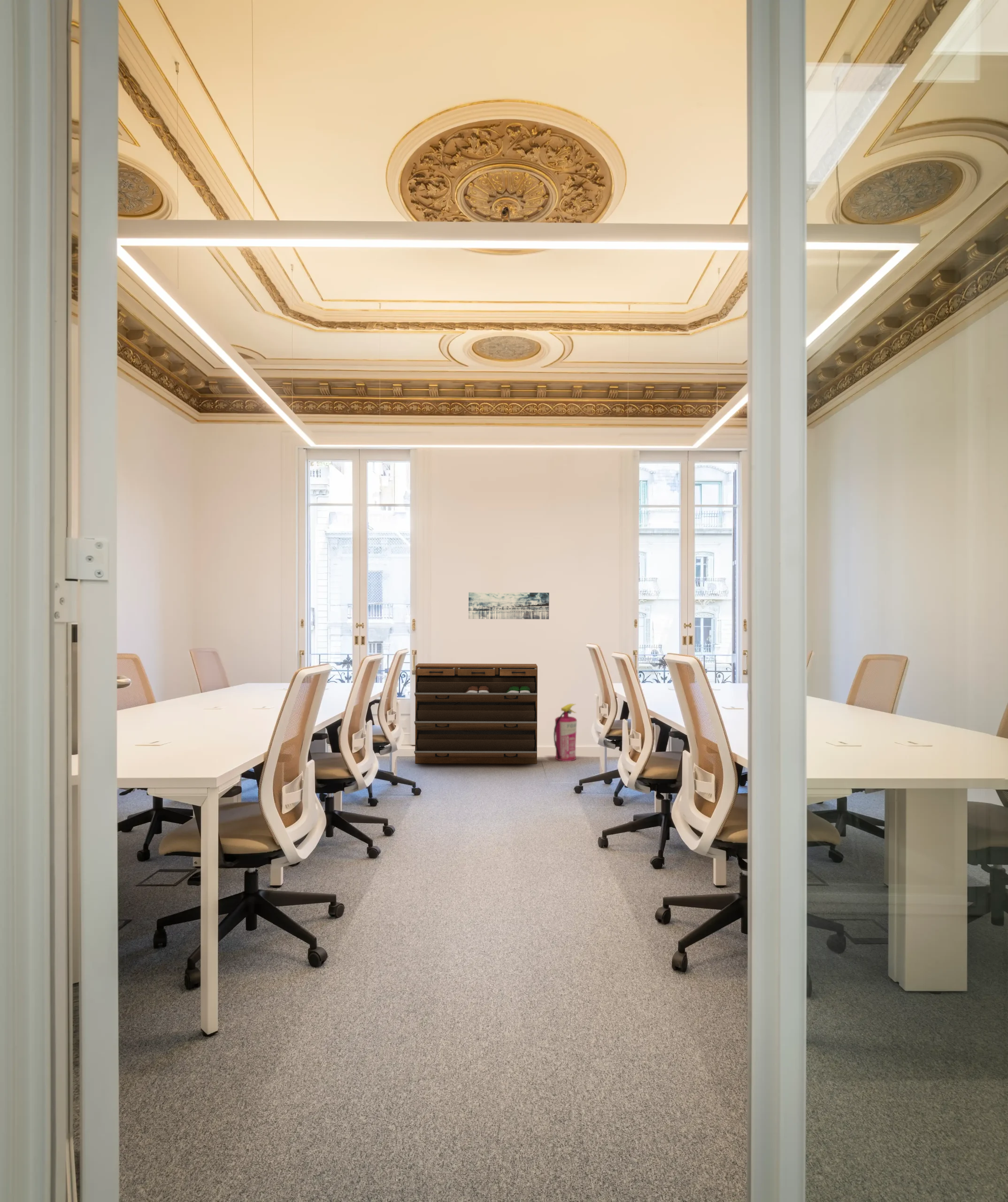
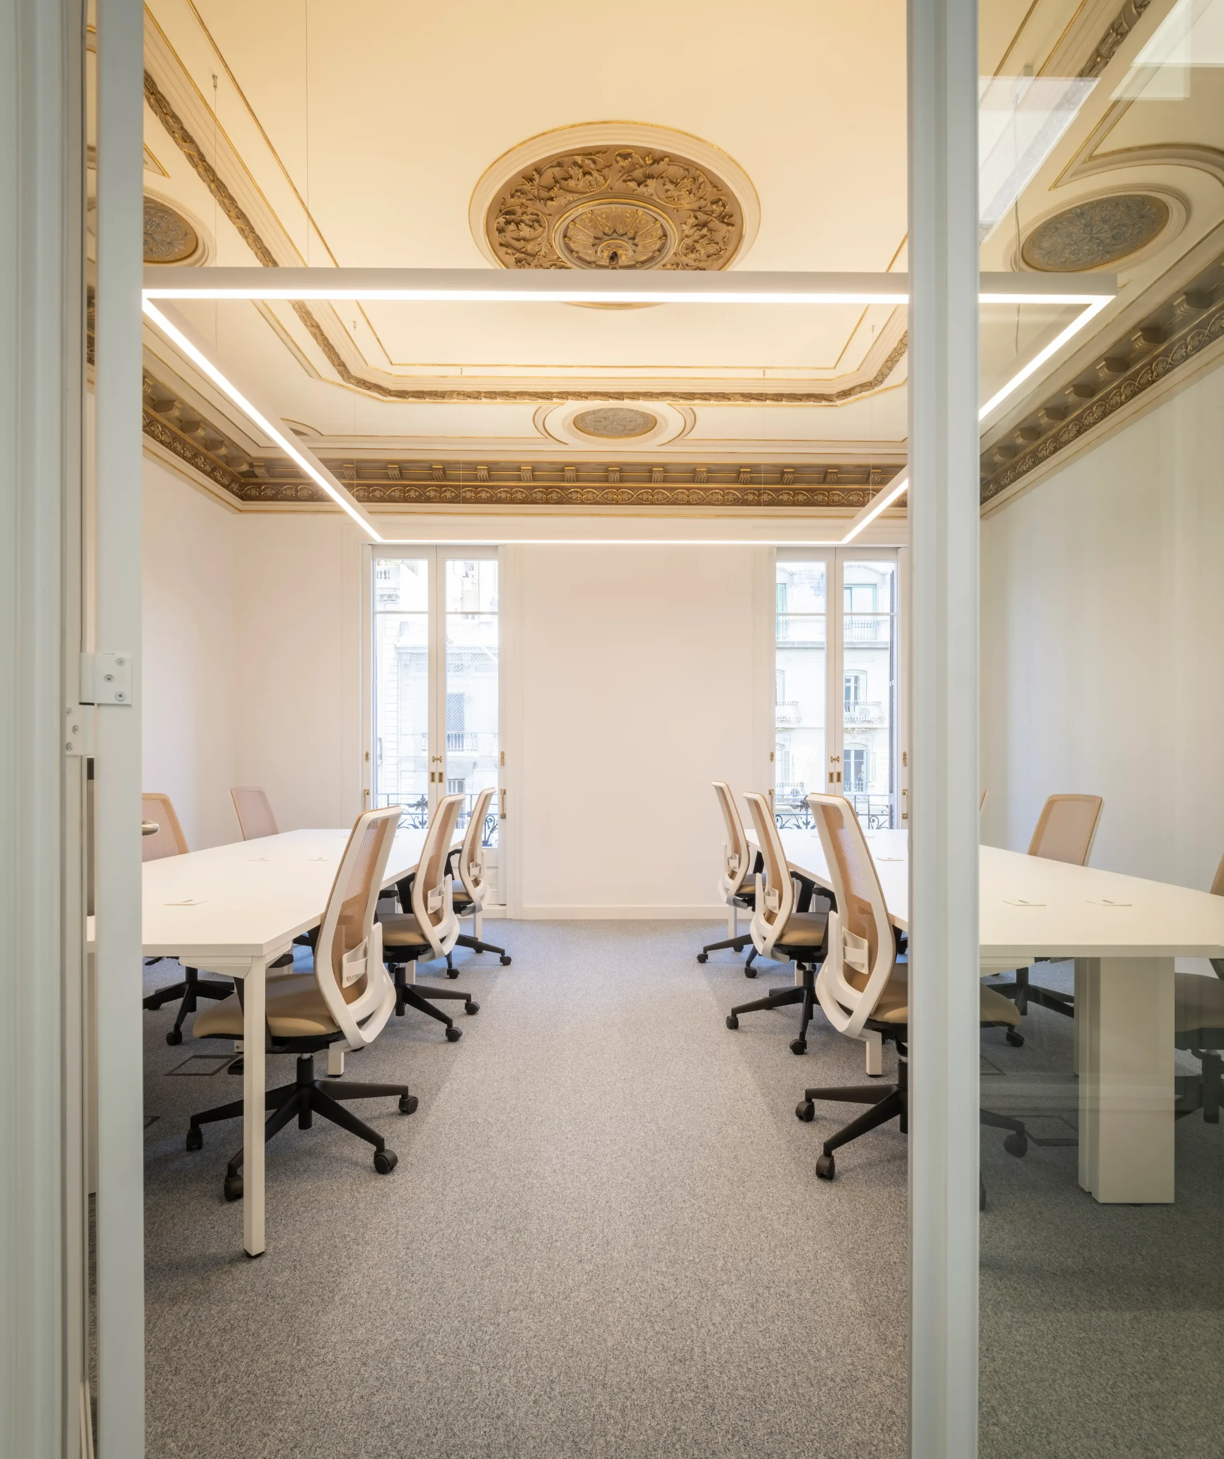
- shoe rack (476, 714)
- fire extinguisher (565, 732)
- wall art (508, 606)
